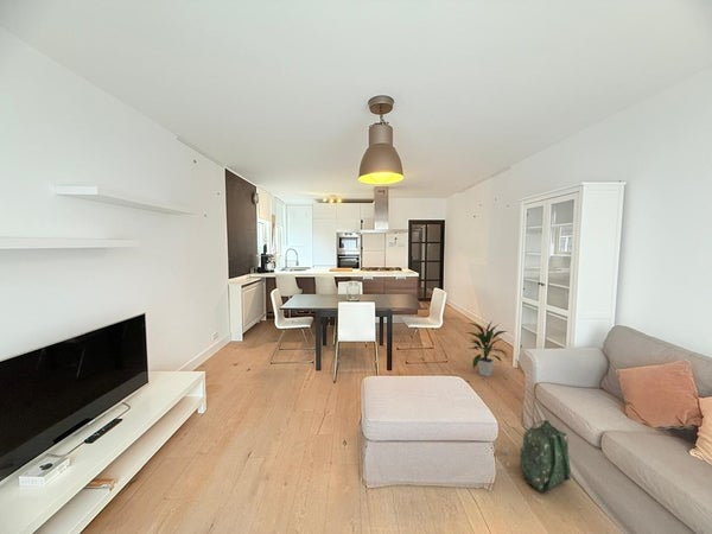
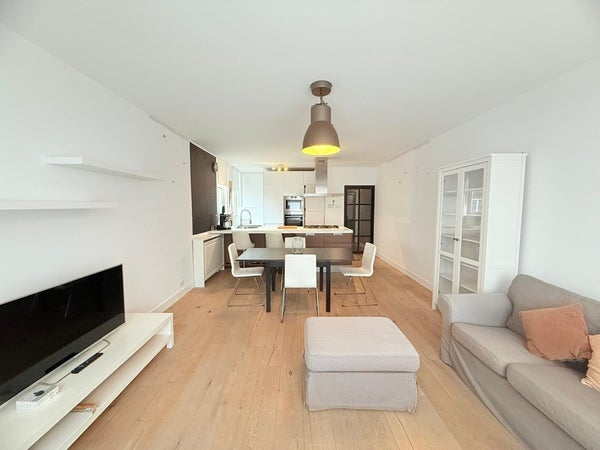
- backpack (532, 447)
- indoor plant (484, 347)
